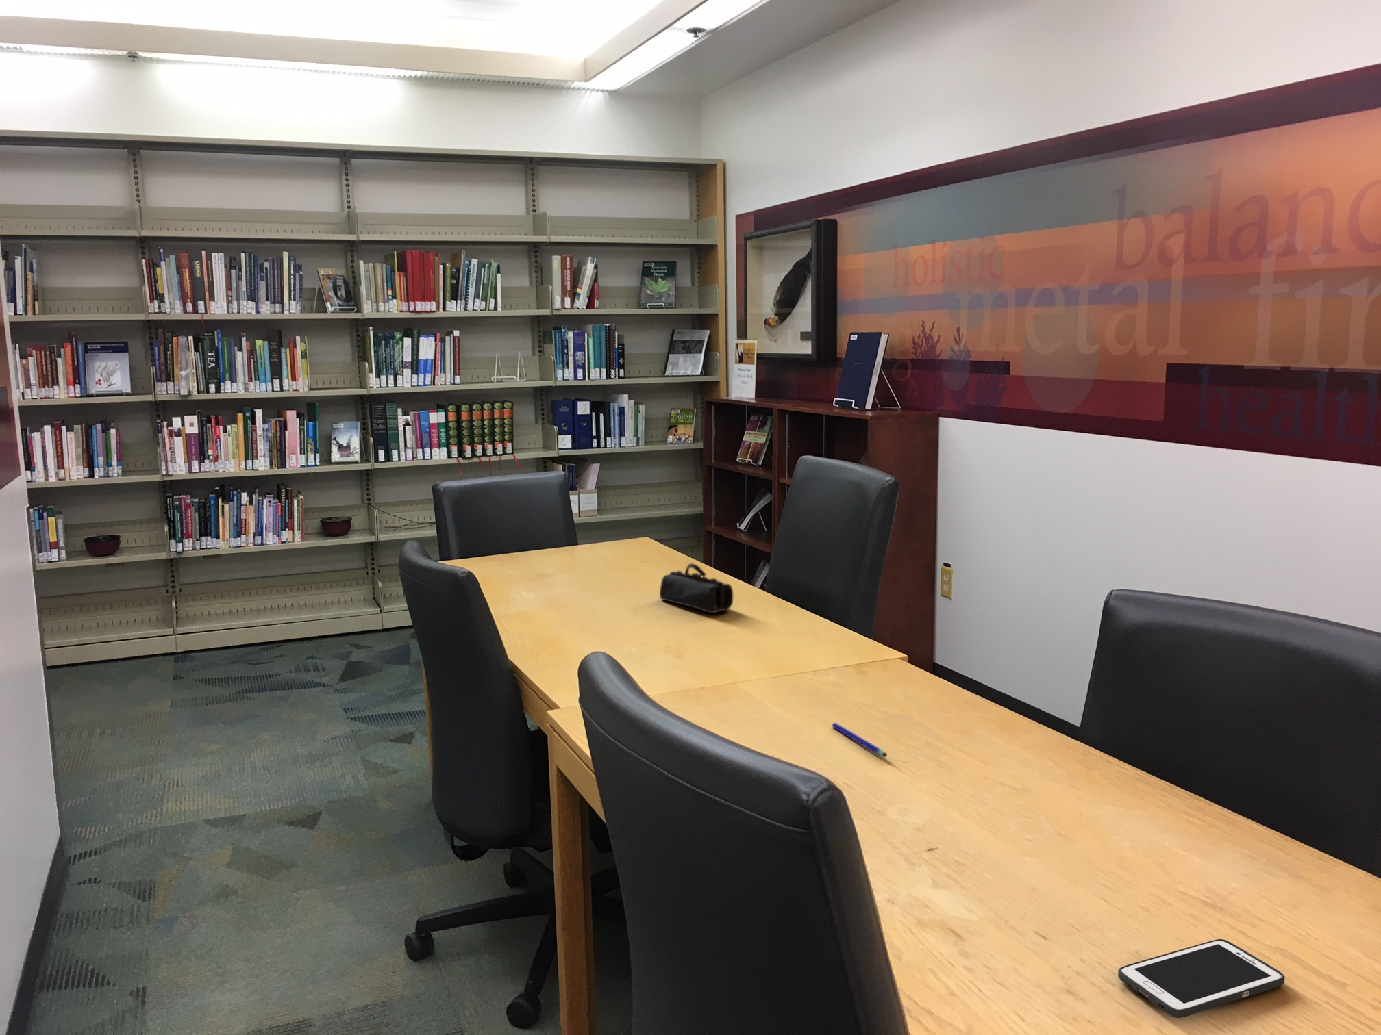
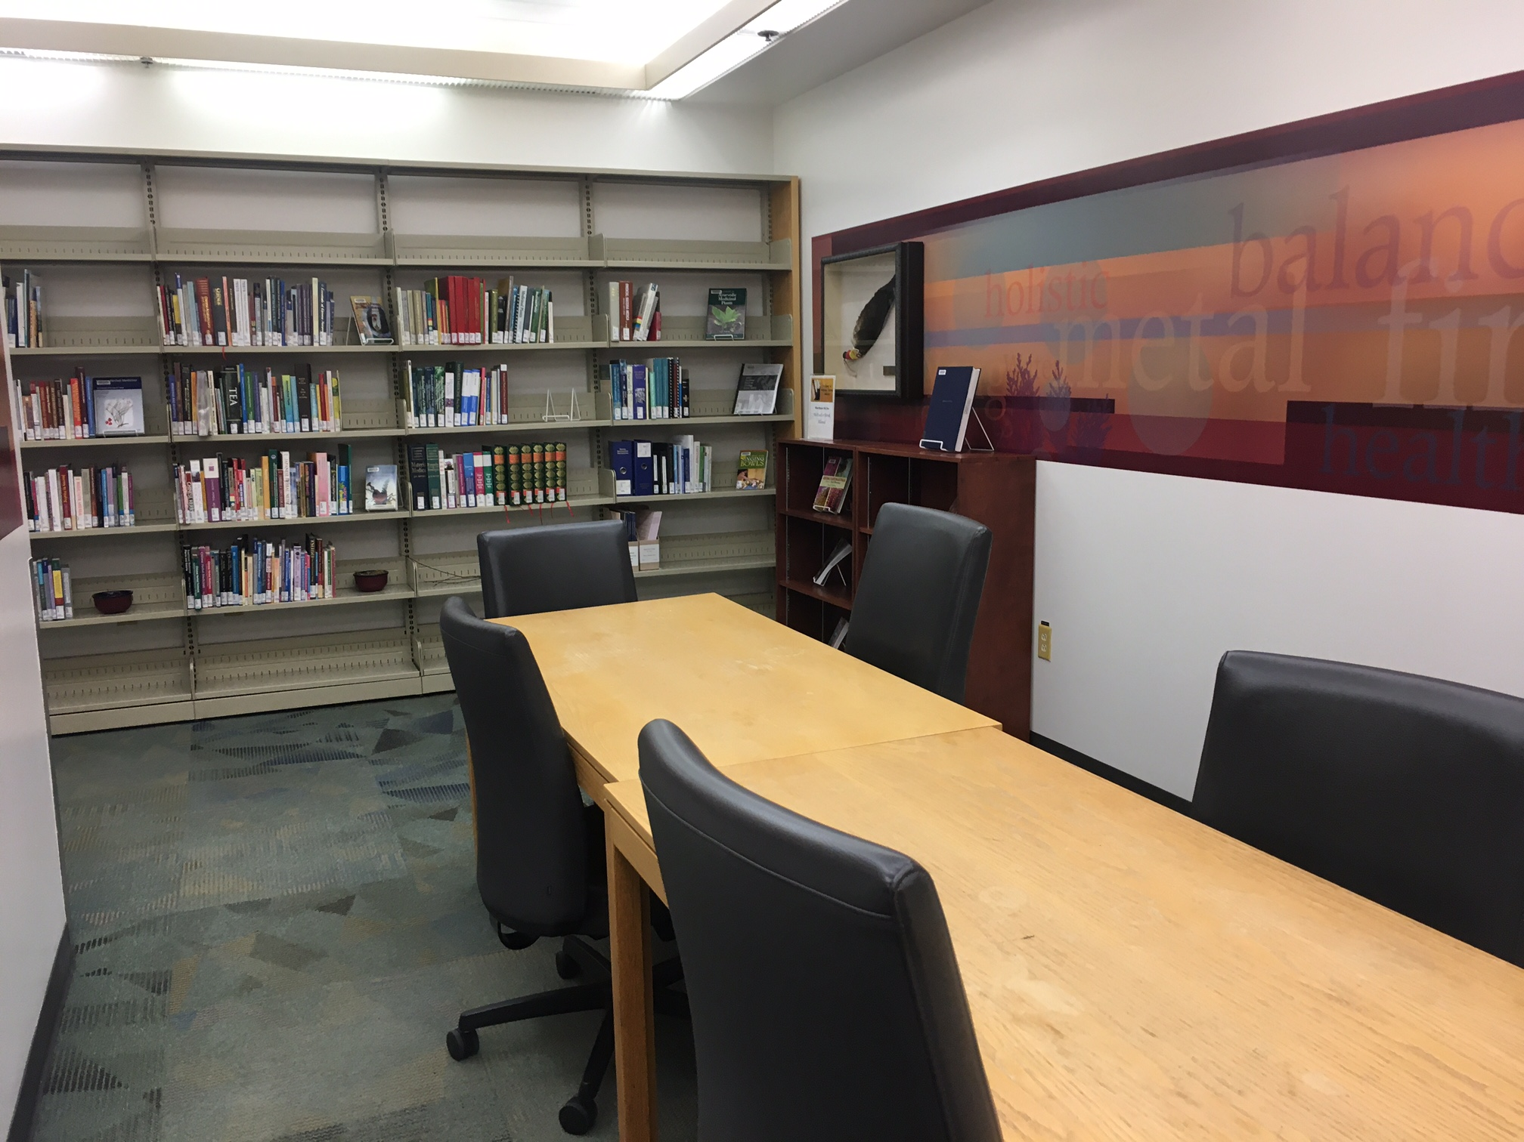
- pen (858, 739)
- pencil case (695, 584)
- cell phone (1200, 976)
